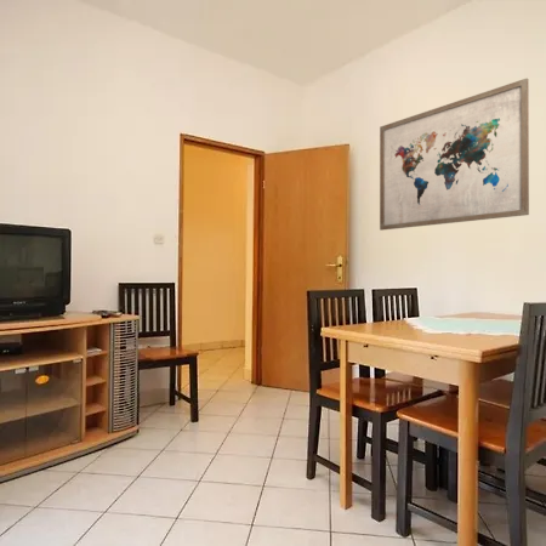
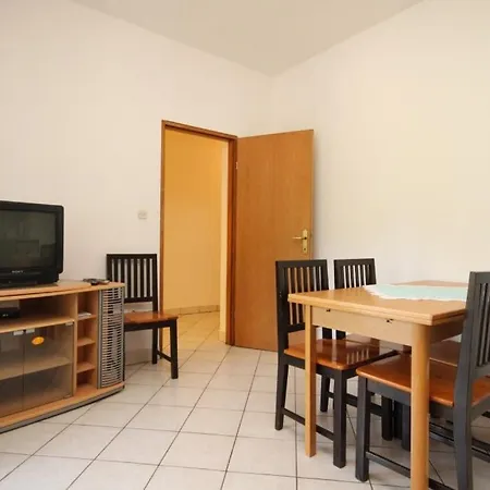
- wall art (443, 164)
